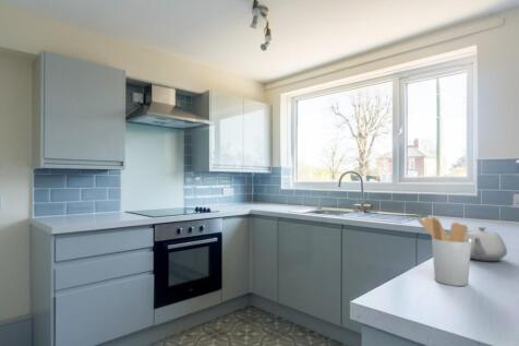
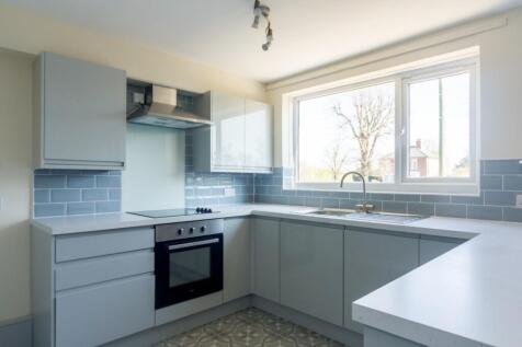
- utensil holder (443, 247)
- teapot (482, 242)
